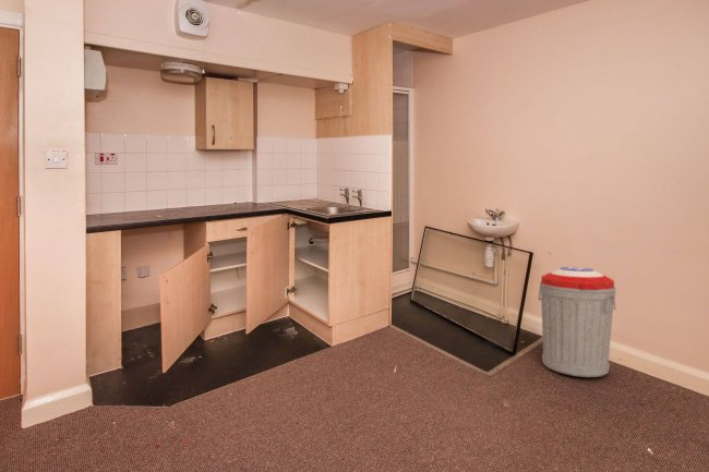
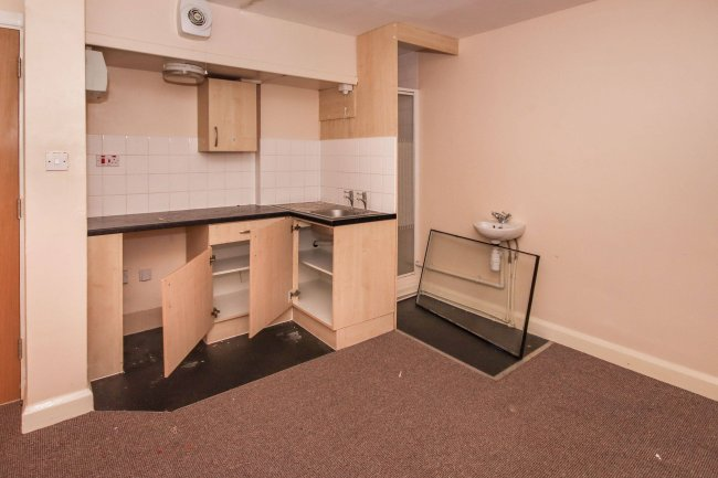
- trash can (575, 317)
